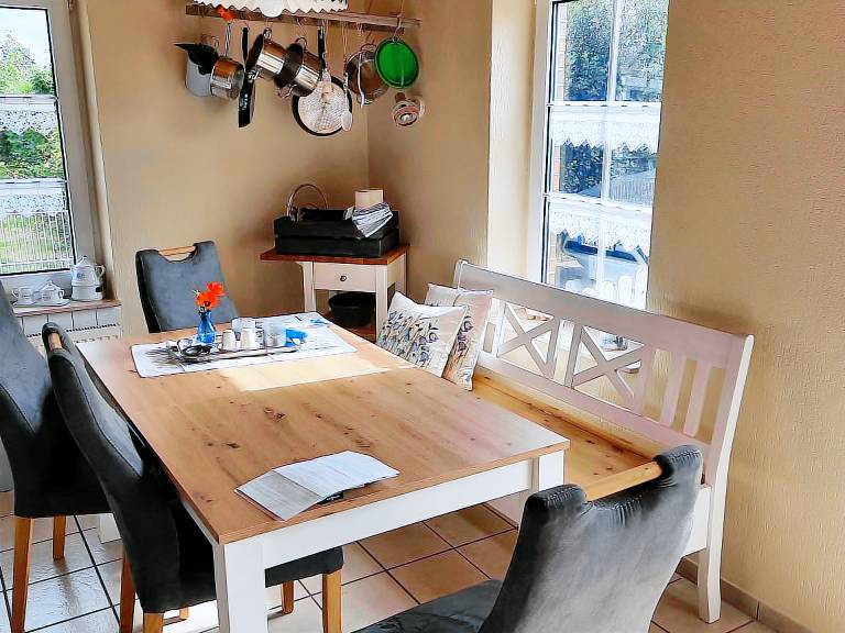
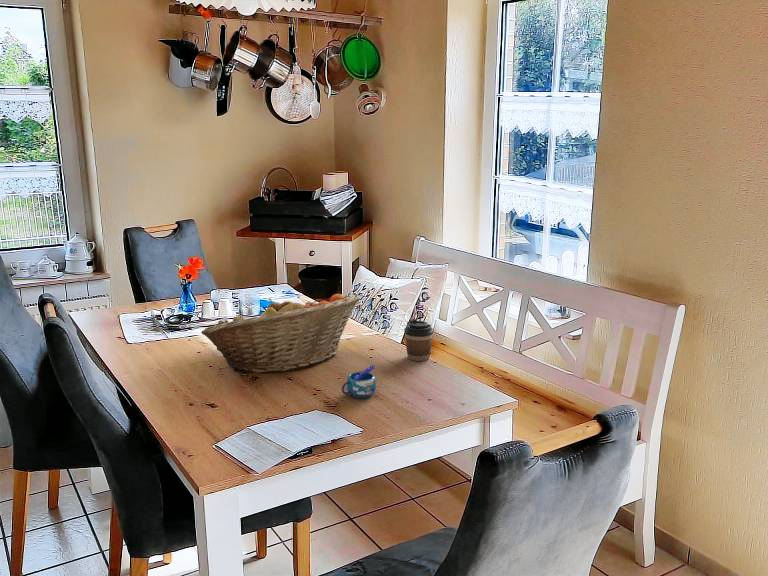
+ fruit basket (284, 326)
+ mug (360, 381)
+ coffee cup (418, 339)
